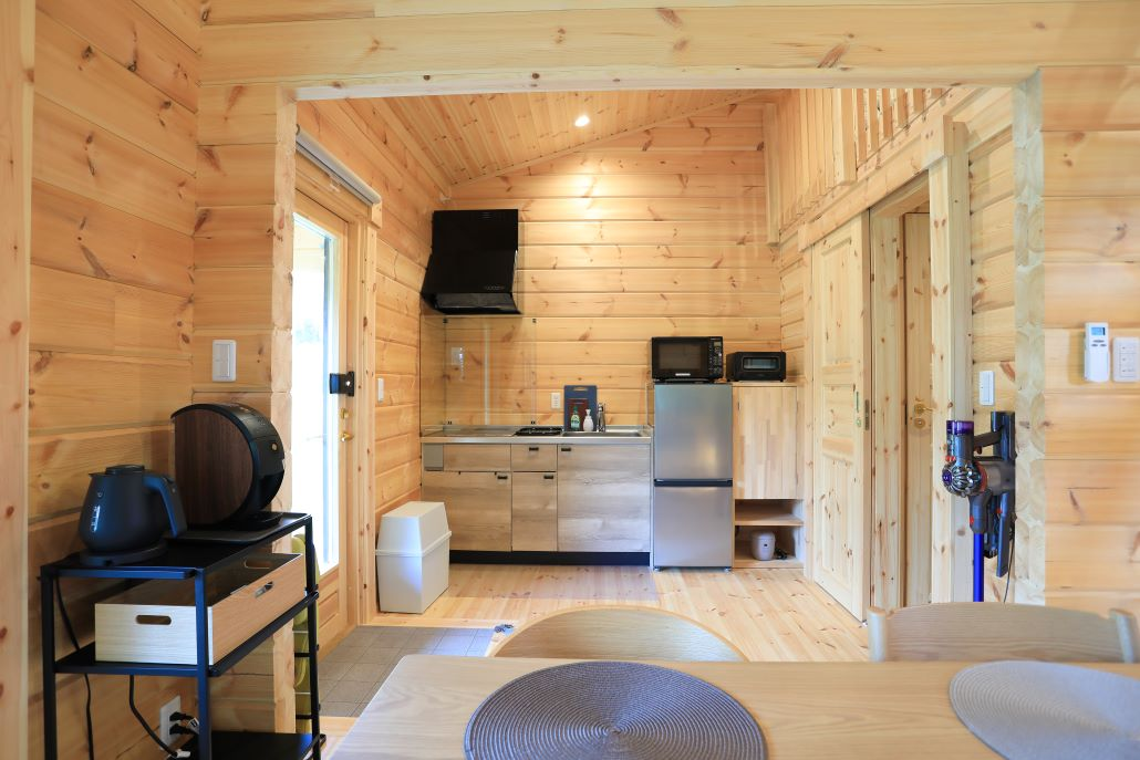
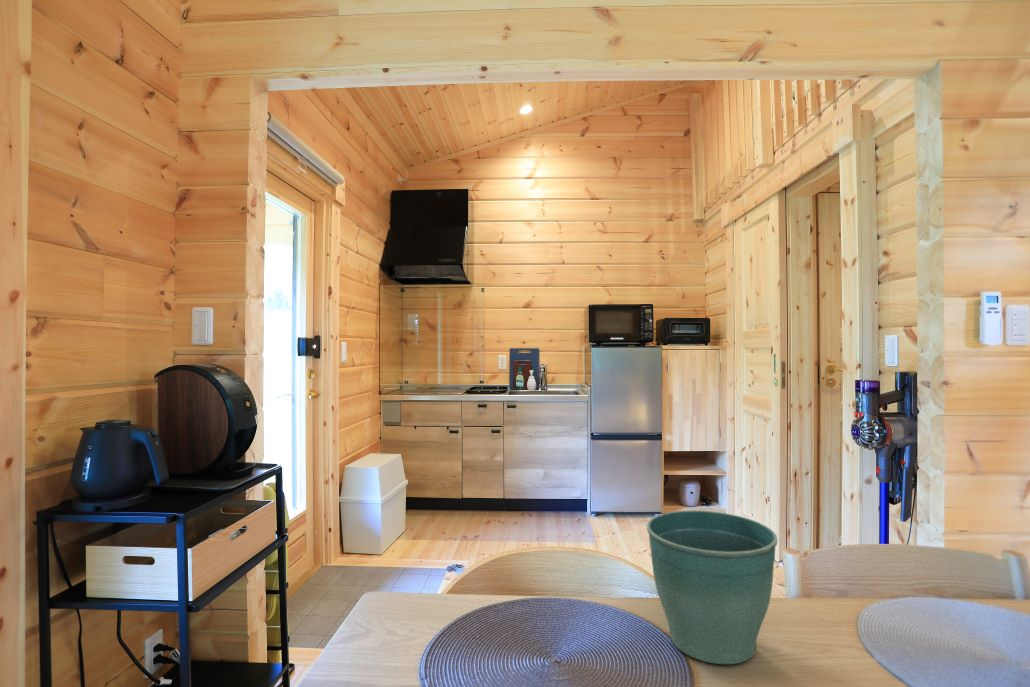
+ flower pot (709, 585)
